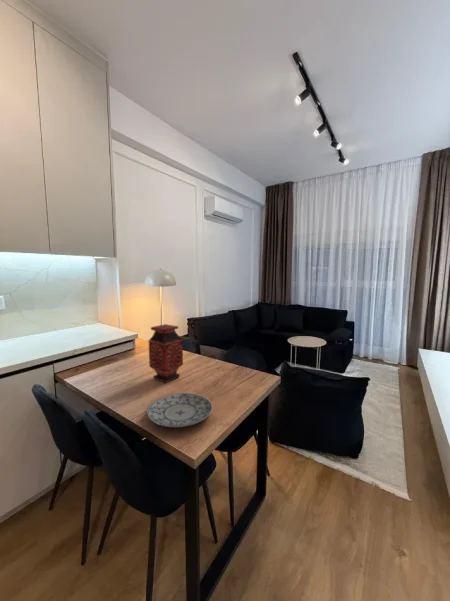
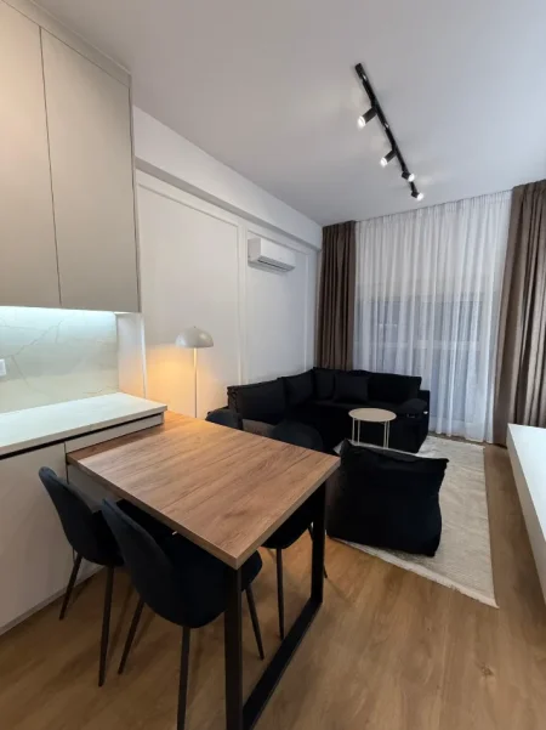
- plate (180, 410)
- vase (166, 352)
